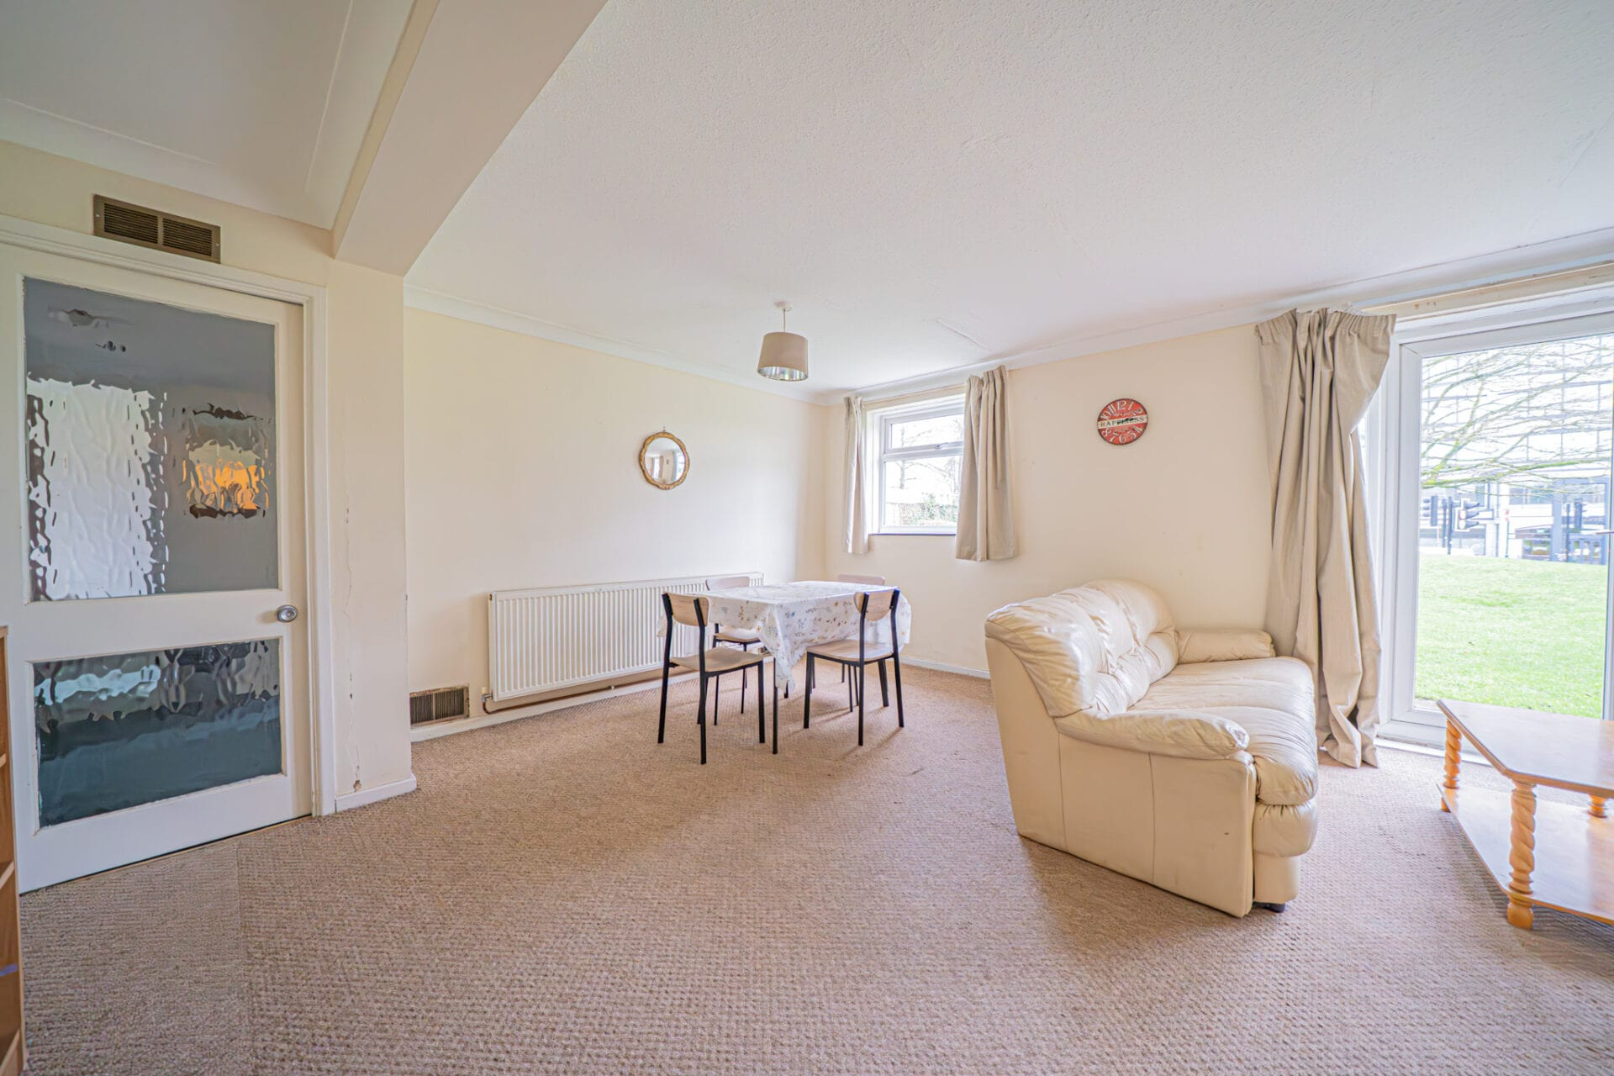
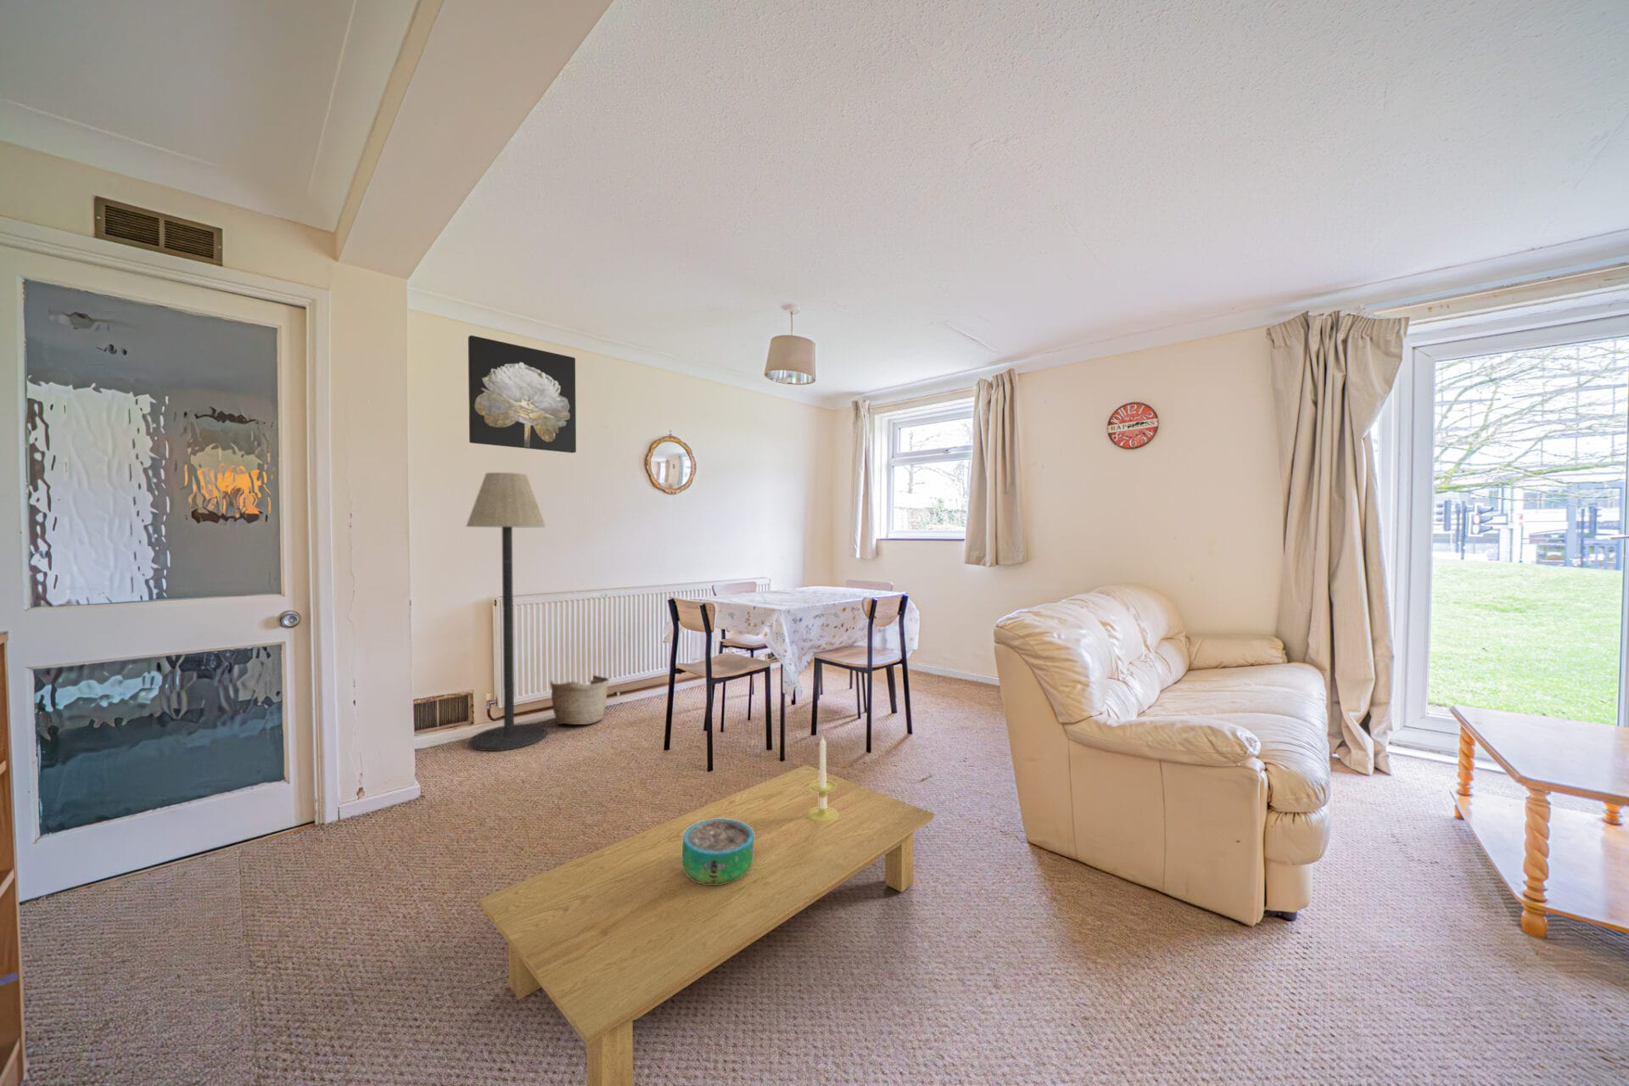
+ candle (822, 773)
+ wall art (525, 398)
+ basket (579, 697)
+ coffee table (737, 890)
+ floor lamp (508, 606)
+ decorative bowl (718, 850)
